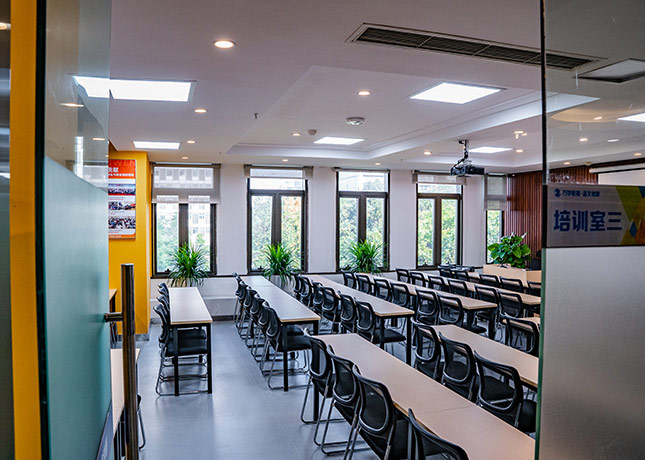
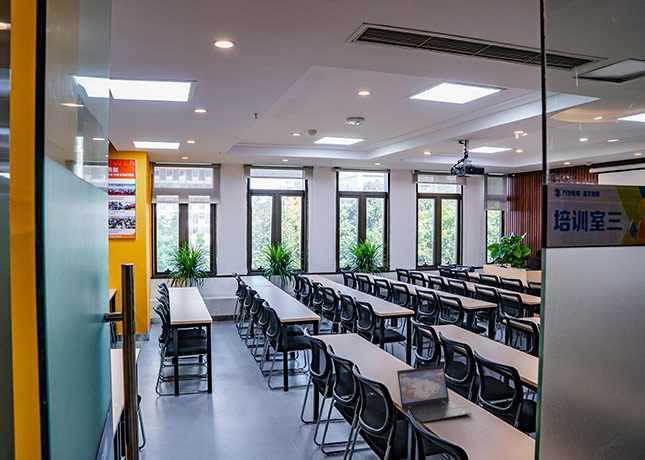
+ laptop (433, 392)
